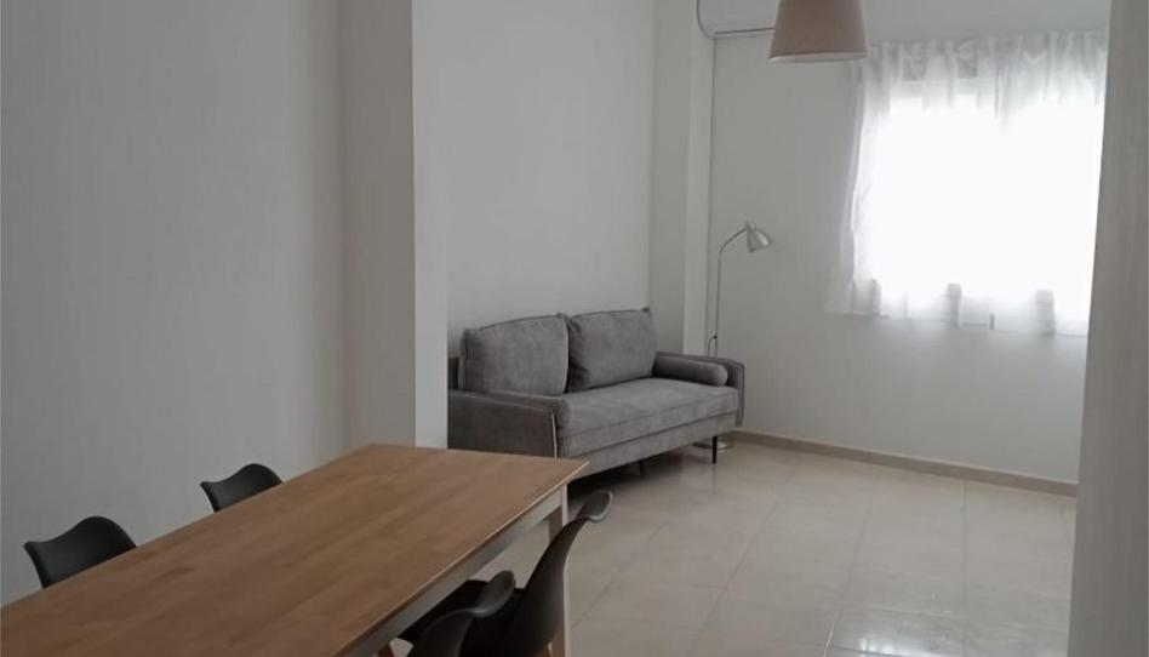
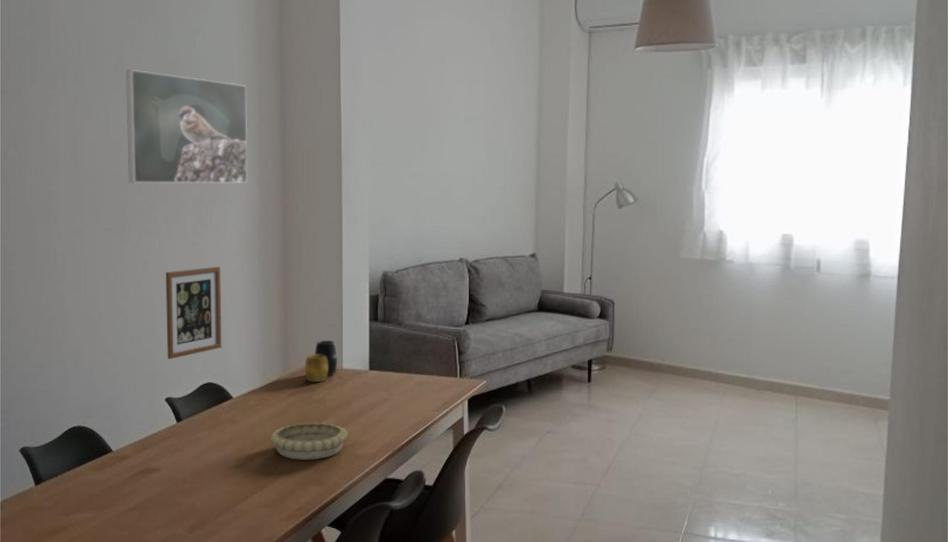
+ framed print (191, 130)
+ vase (321, 360)
+ decorative bowl (309, 440)
+ wall art (194, 311)
